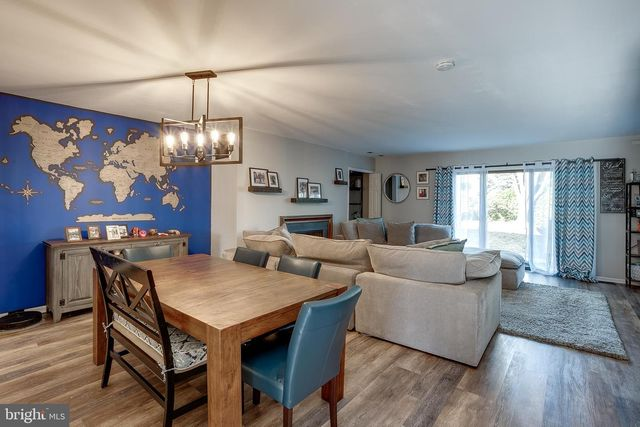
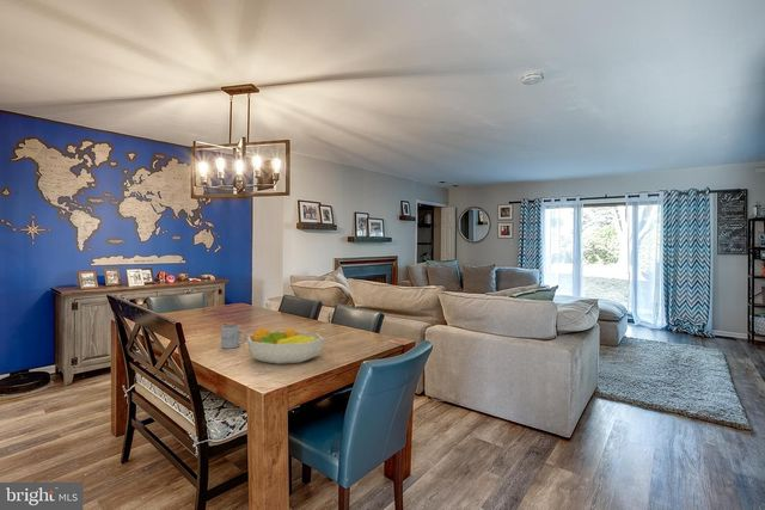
+ mug (233, 336)
+ fruit bowl (284, 343)
